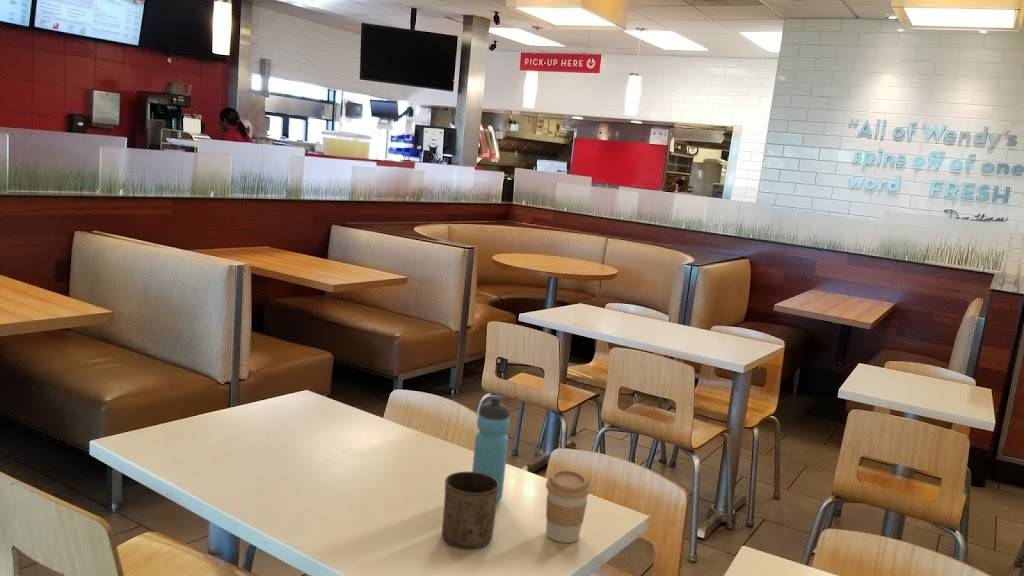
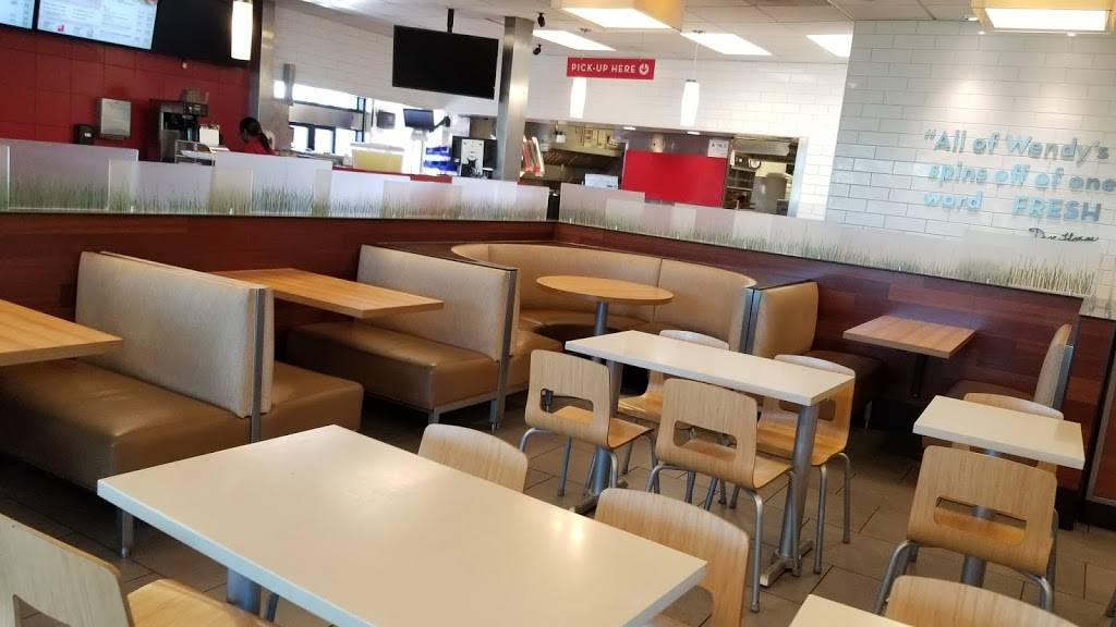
- cup (469, 509)
- coffee cup (566, 505)
- water bottle (490, 448)
